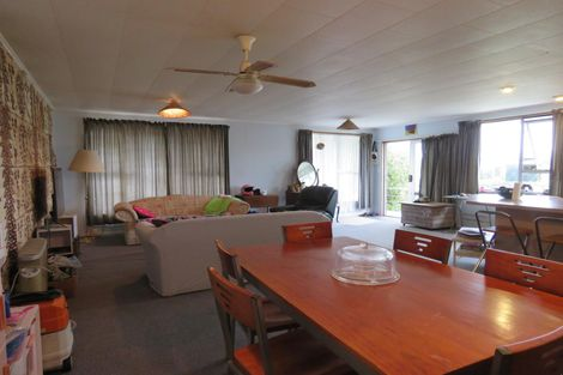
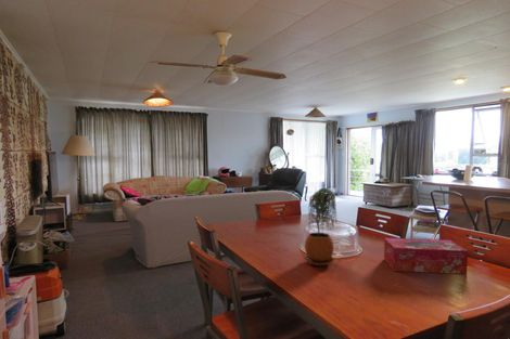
+ tissue box (422, 255)
+ potted plant (322, 225)
